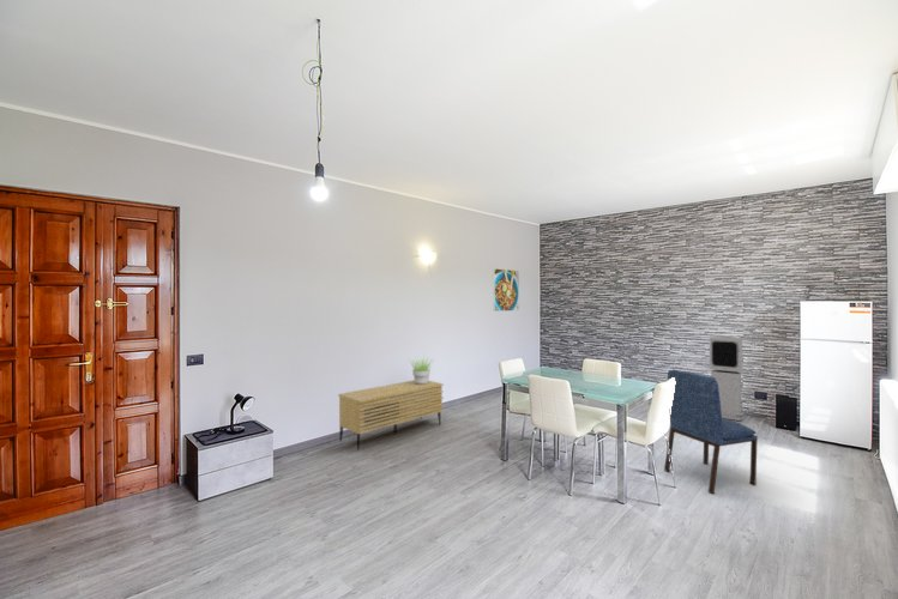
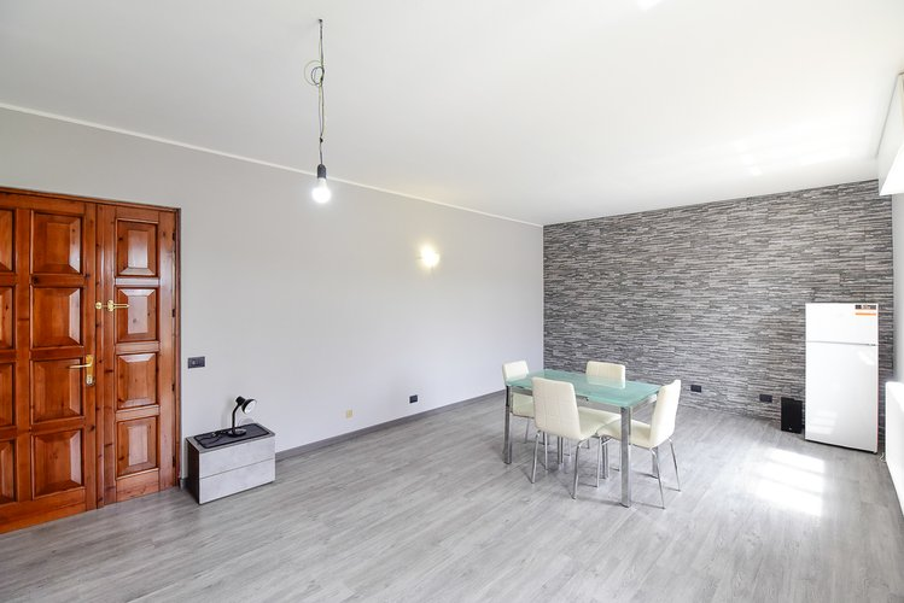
- air purifier (727, 376)
- dining chair (709, 424)
- sideboard (393, 410)
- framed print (506, 290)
- potted plant (421, 370)
